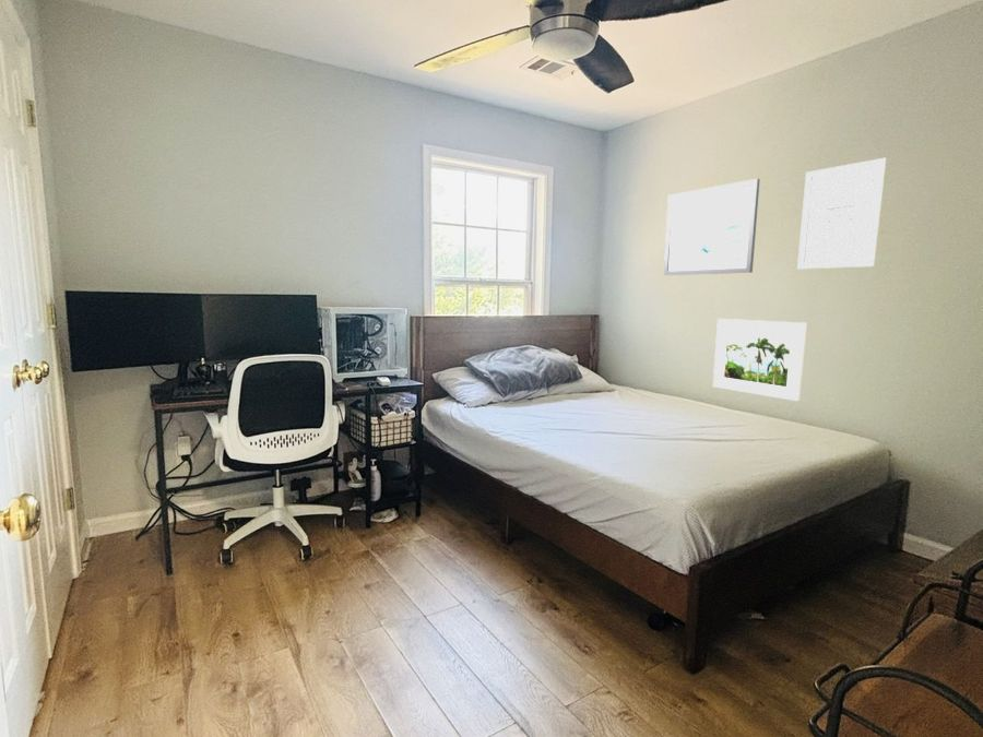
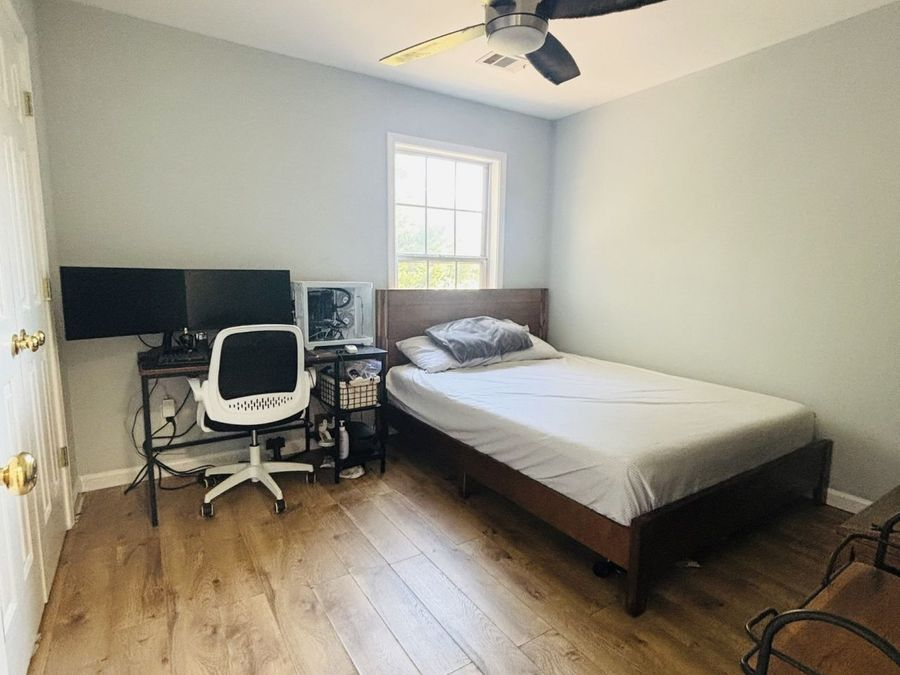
- wall art (707, 230)
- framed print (756, 357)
- wall art (838, 217)
